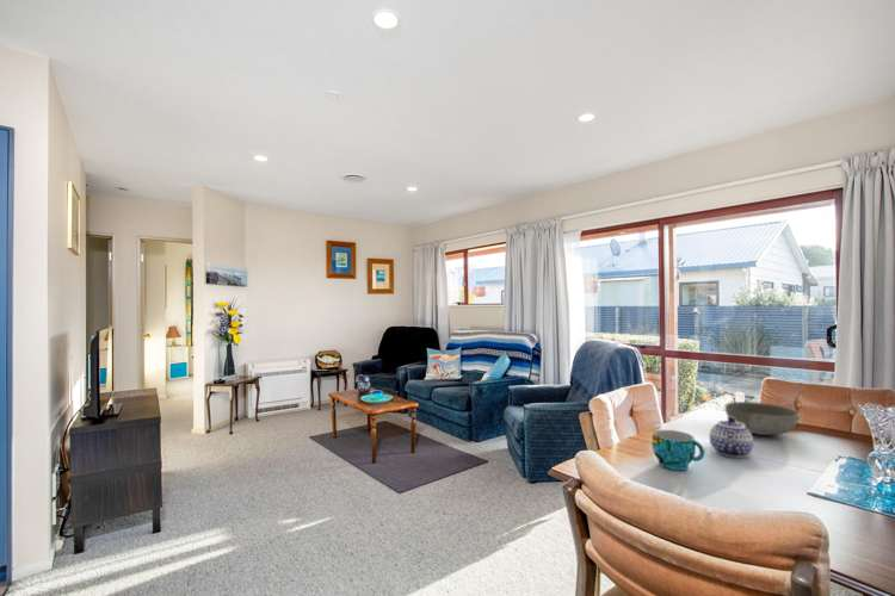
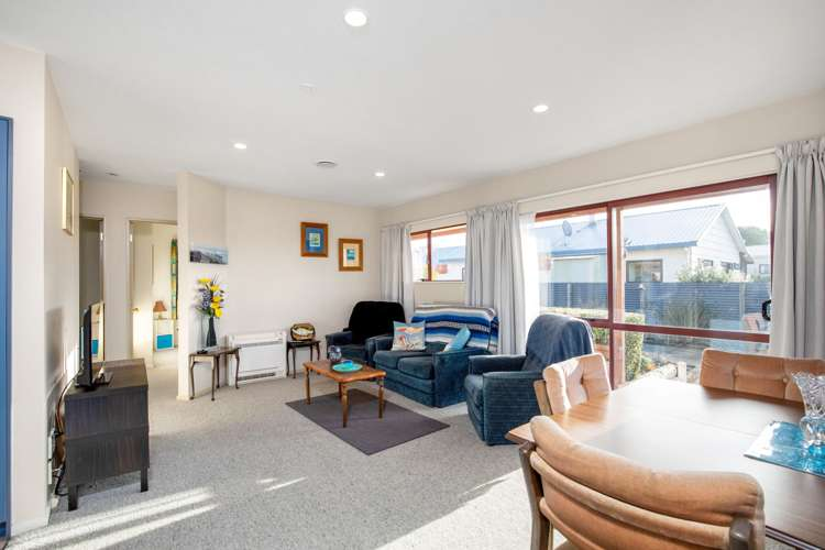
- cup (675, 449)
- teapot (730, 435)
- bowl (760, 420)
